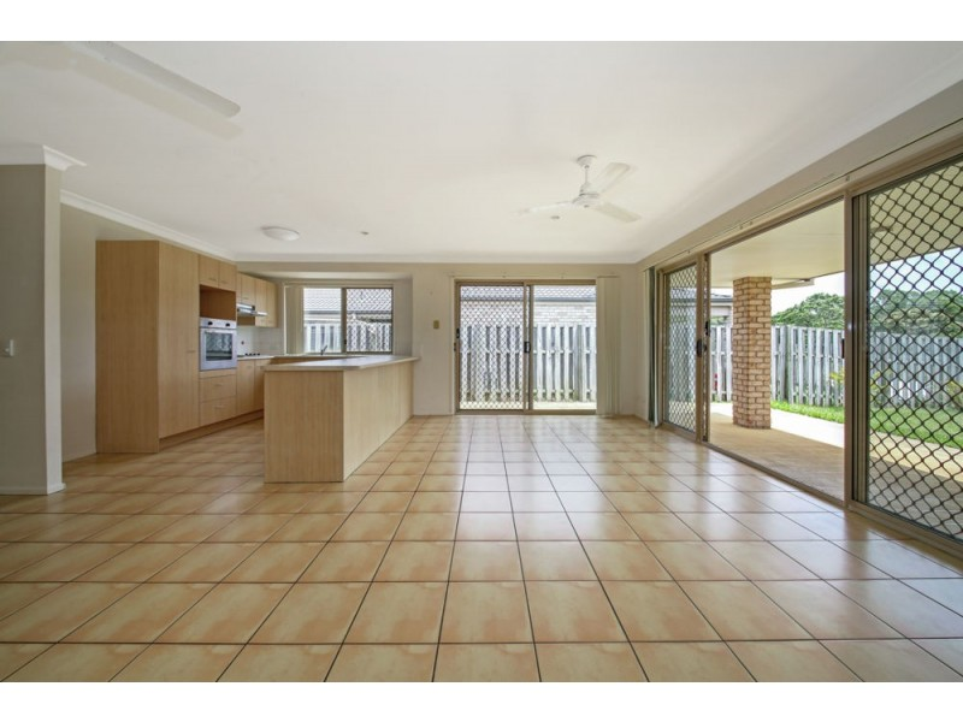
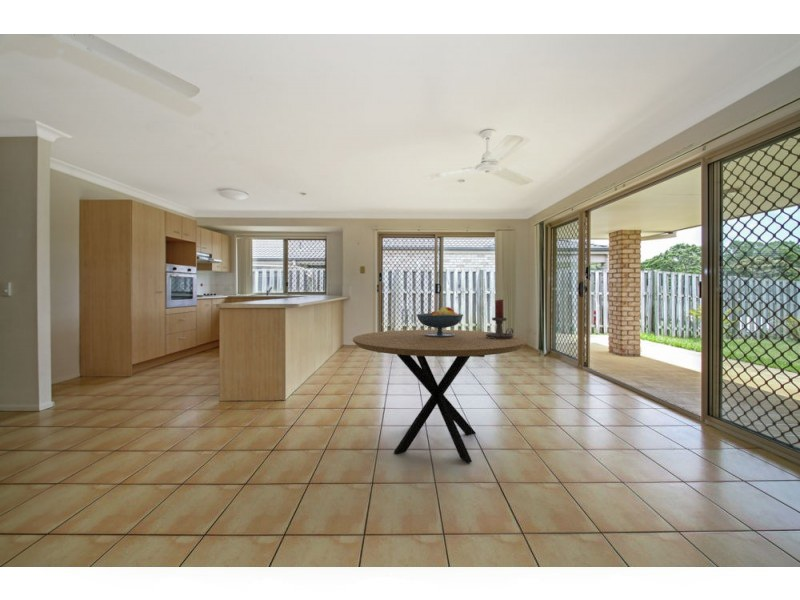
+ candle holder (501, 317)
+ dining table (437, 389)
+ fruit bowl (439, 320)
